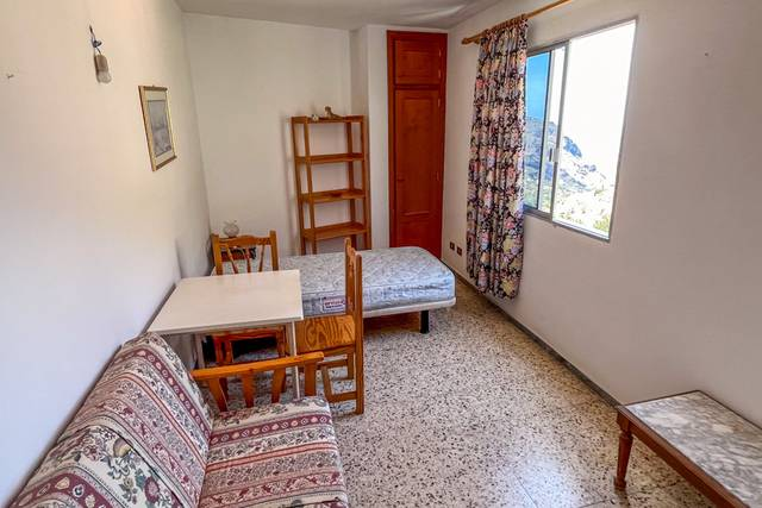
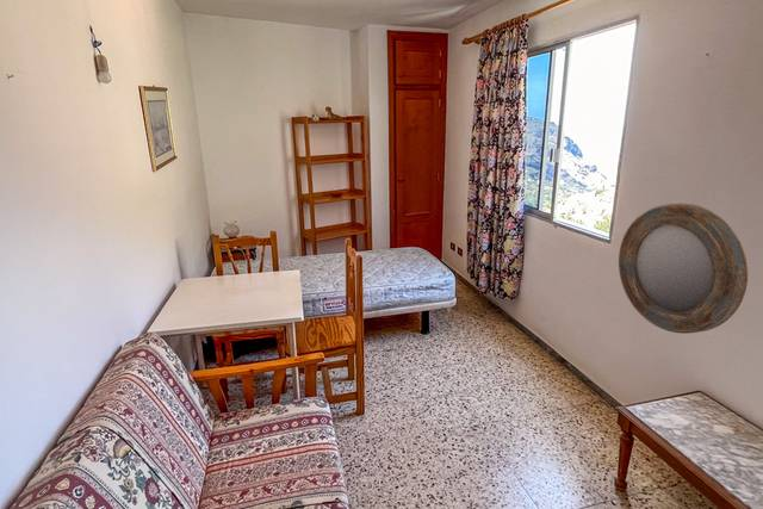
+ home mirror (672, 268)
